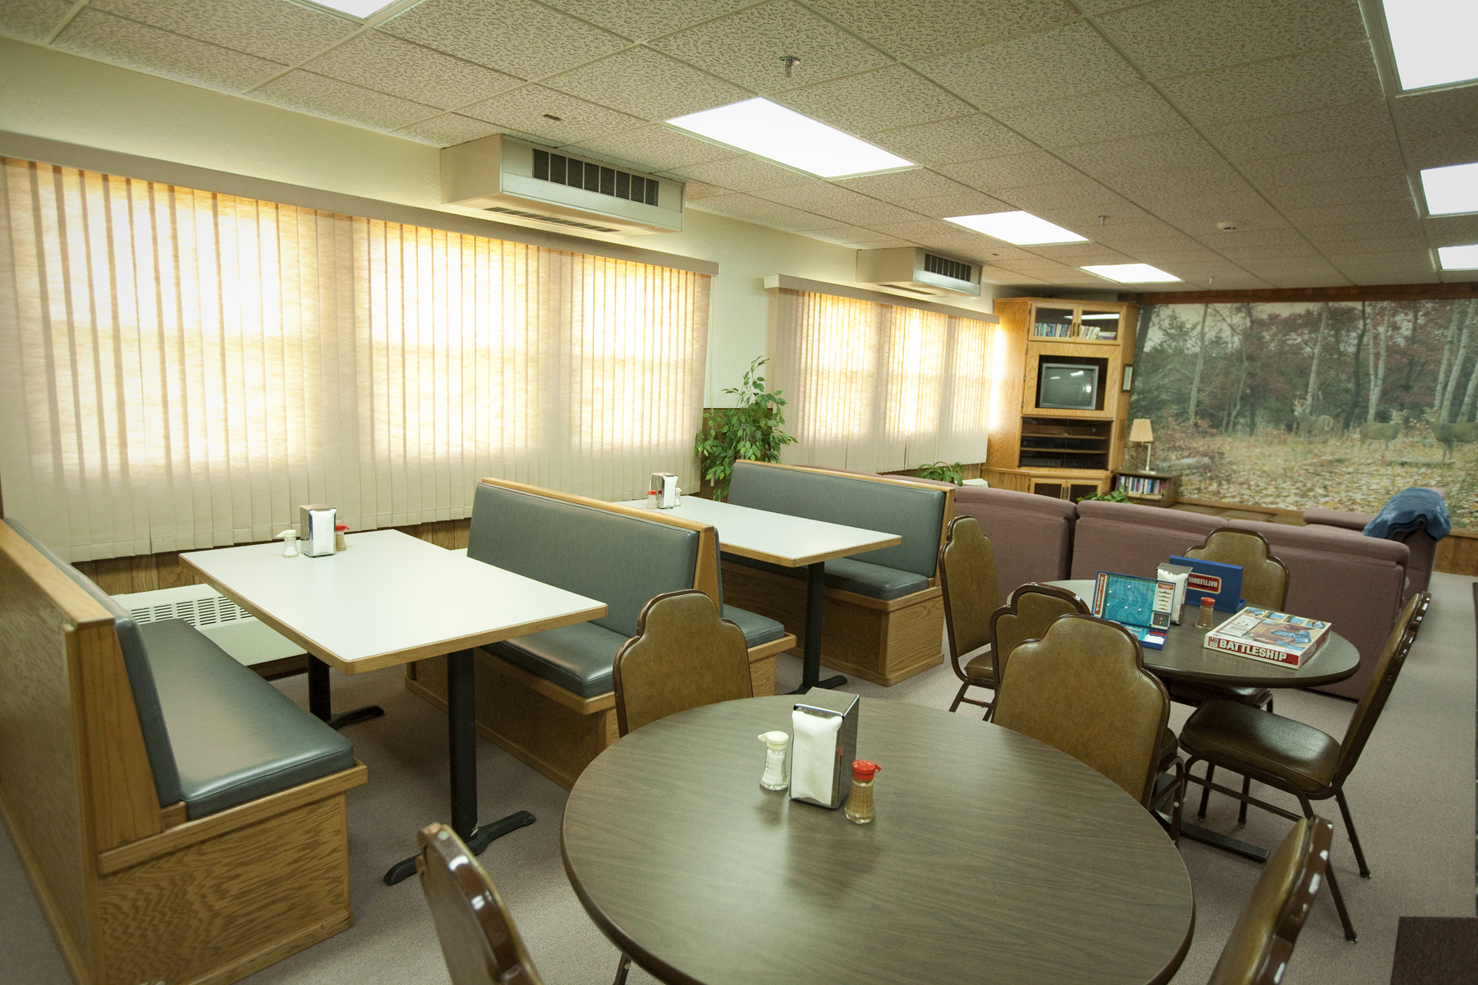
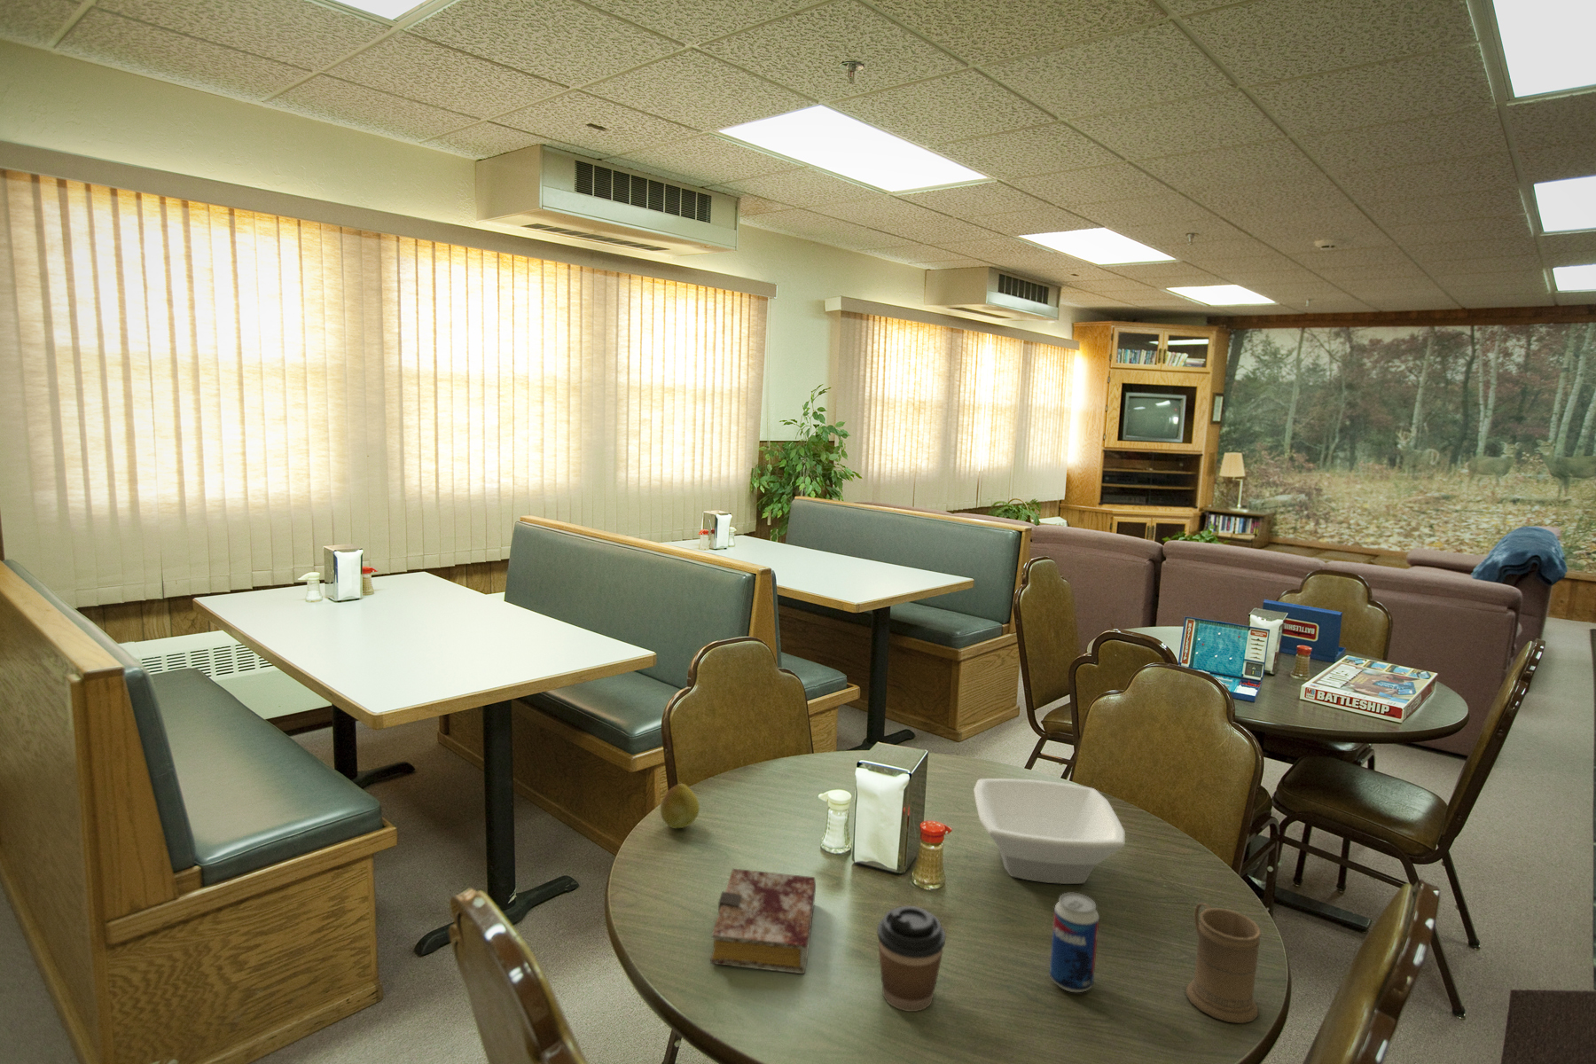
+ bowl (1044, 835)
+ beverage can (1074, 942)
+ pear (680, 805)
+ mug (1220, 955)
+ book (765, 916)
+ coffee cup (910, 954)
